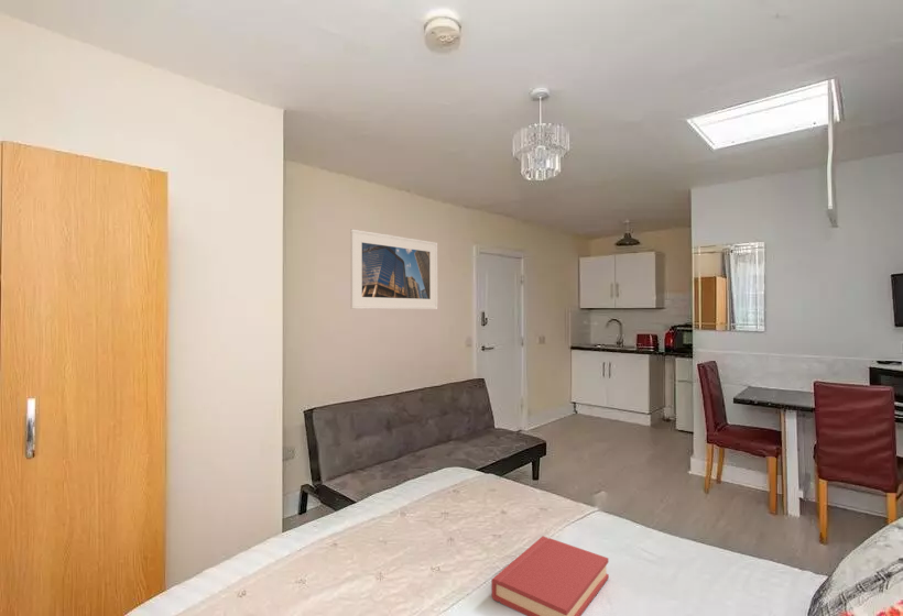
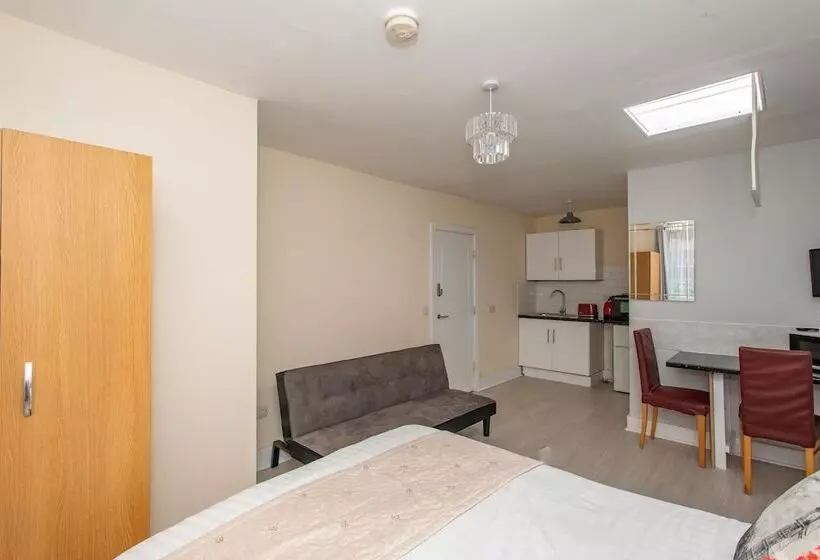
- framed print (398, 272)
- hardback book (552, 578)
